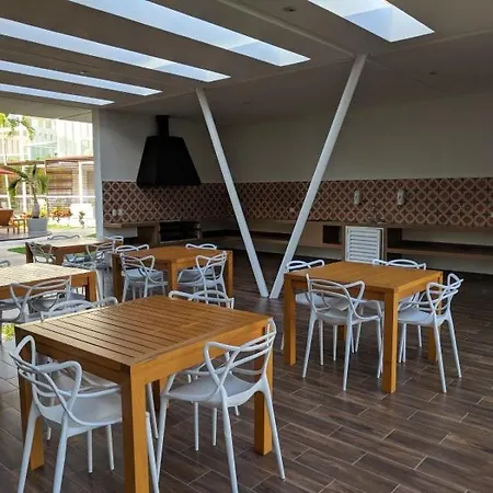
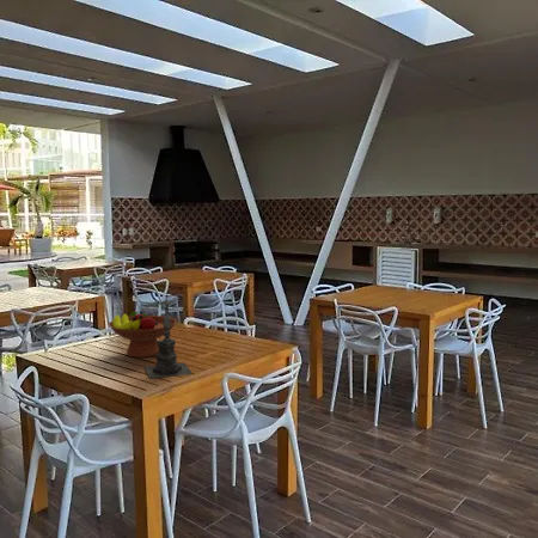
+ candle holder (166, 330)
+ fruit bowl (143, 331)
